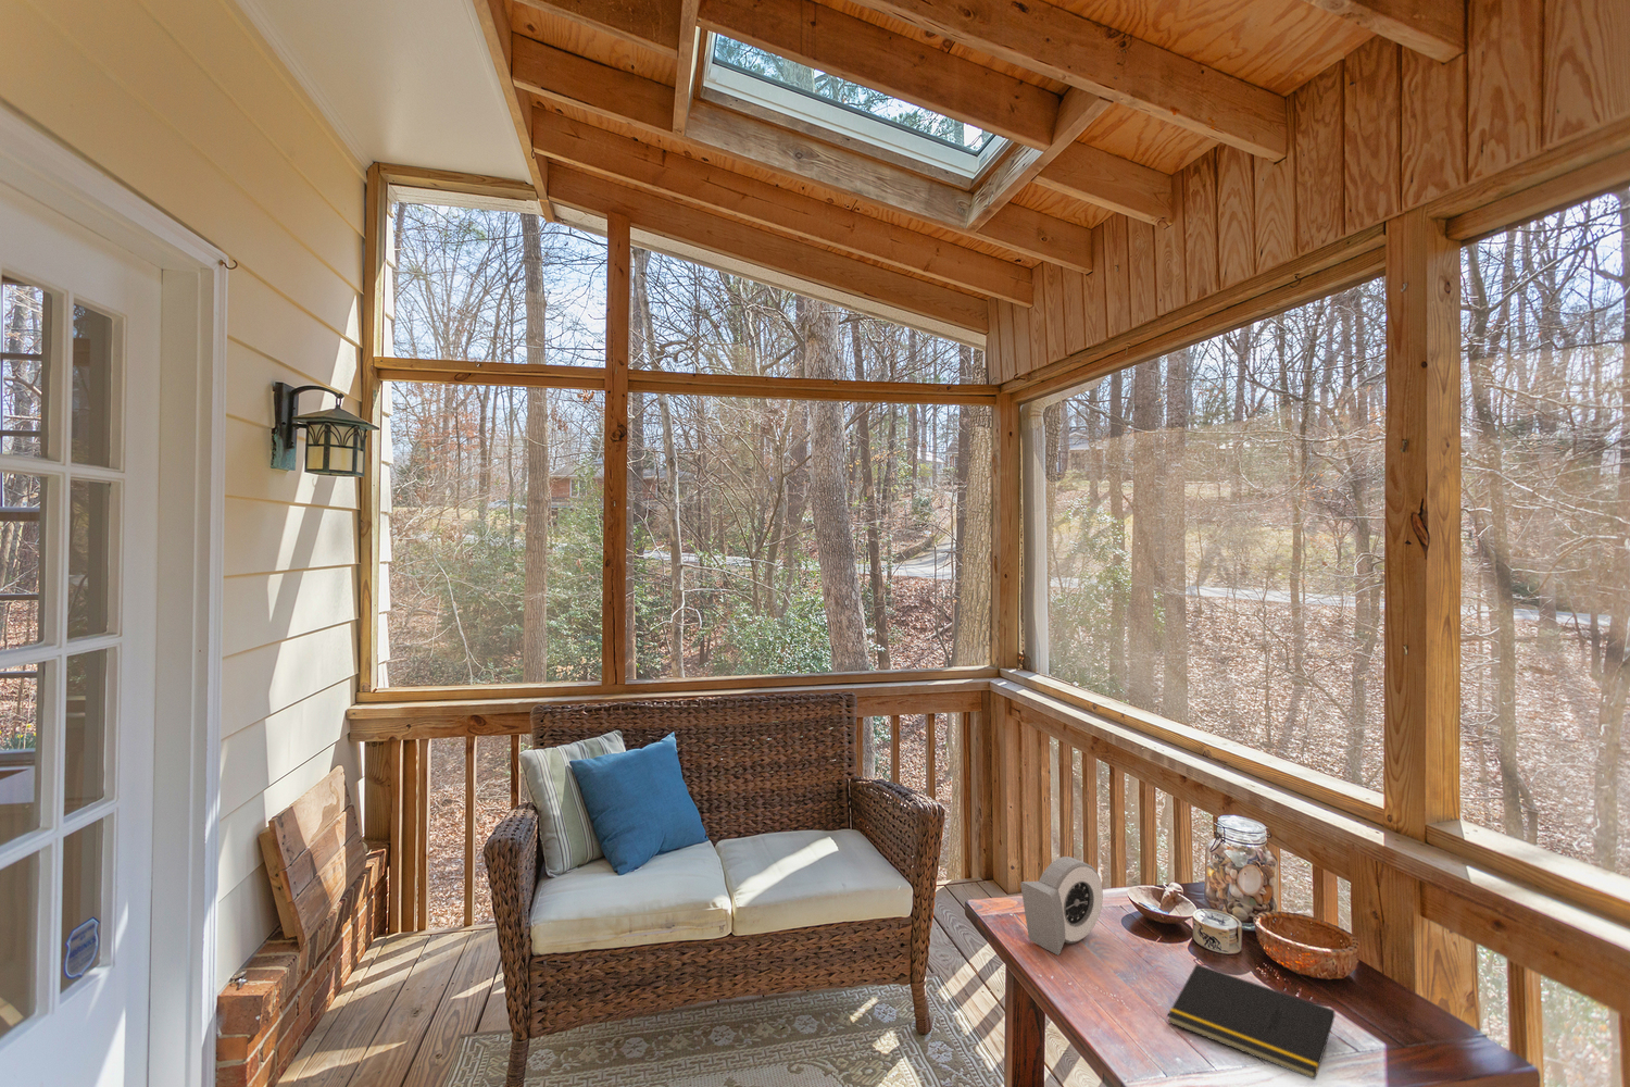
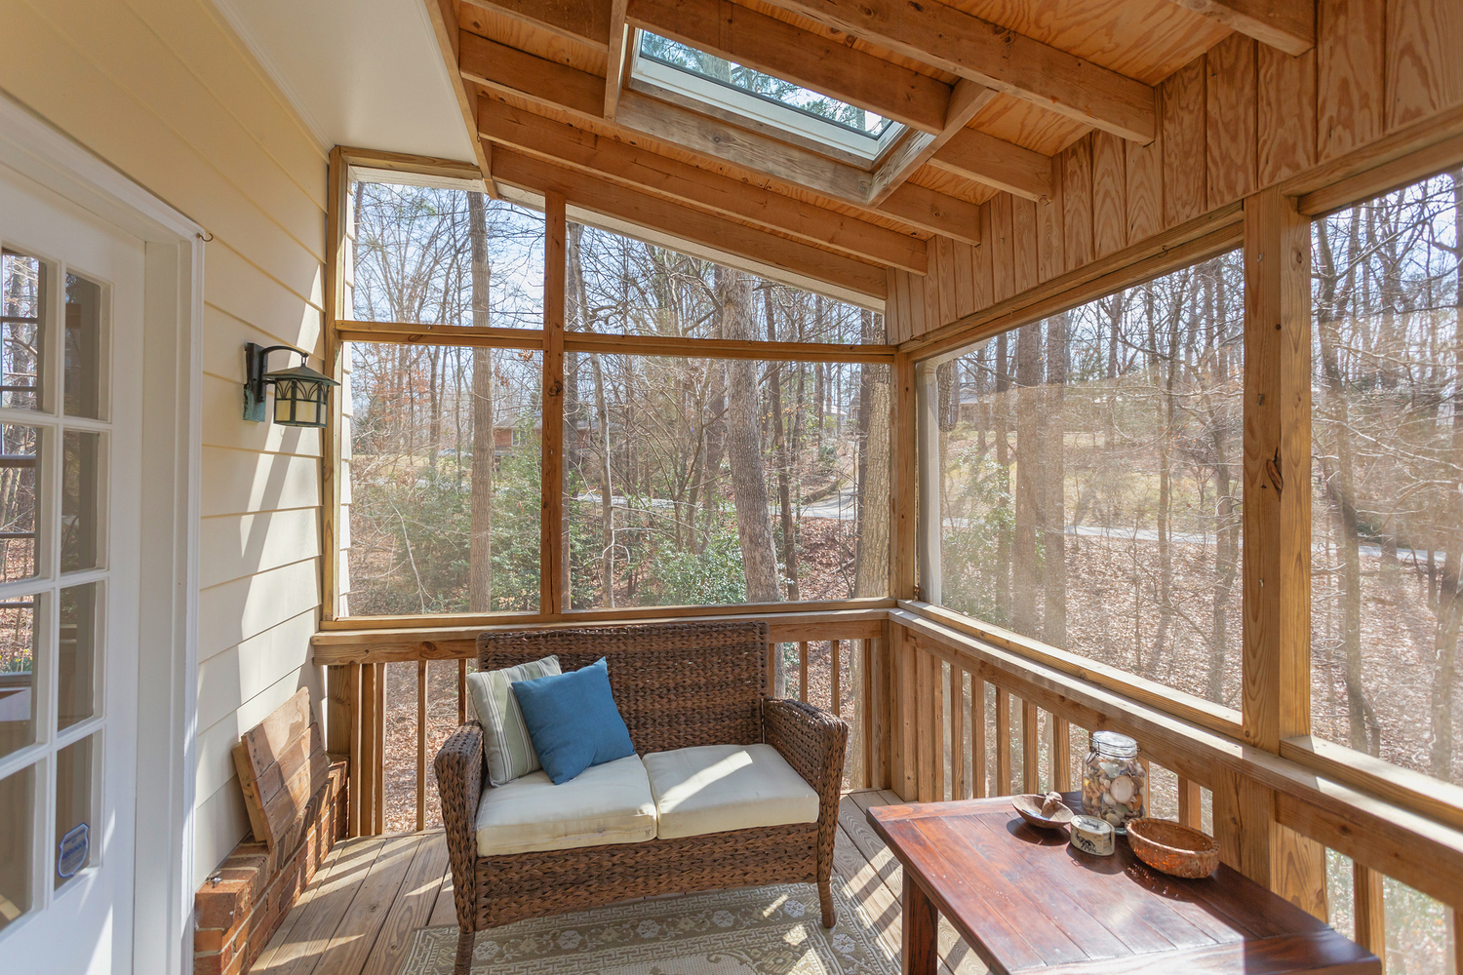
- notepad (1249, 1015)
- alarm clock (1066, 900)
